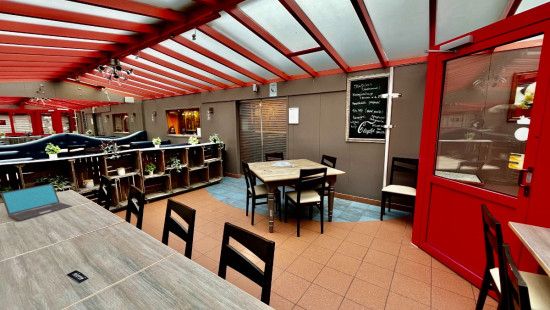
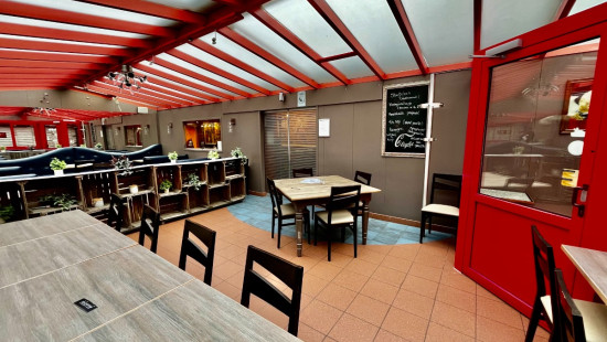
- laptop (37, 200)
